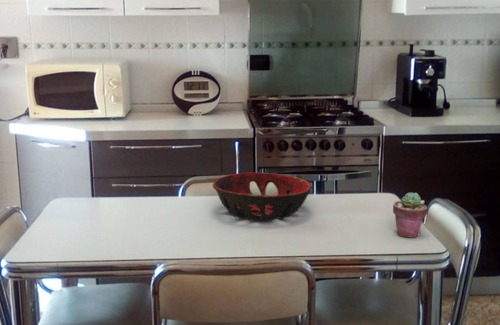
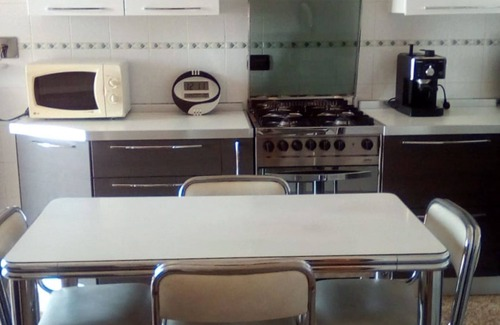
- potted succulent (409, 213)
- decorative bowl (262, 198)
